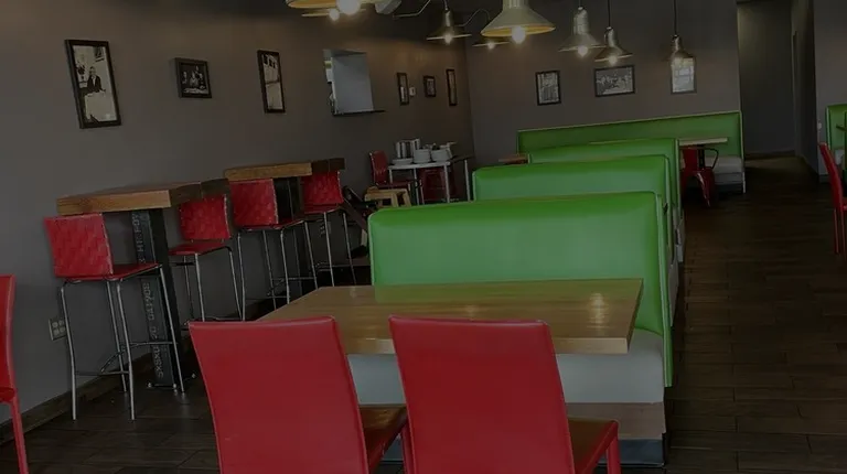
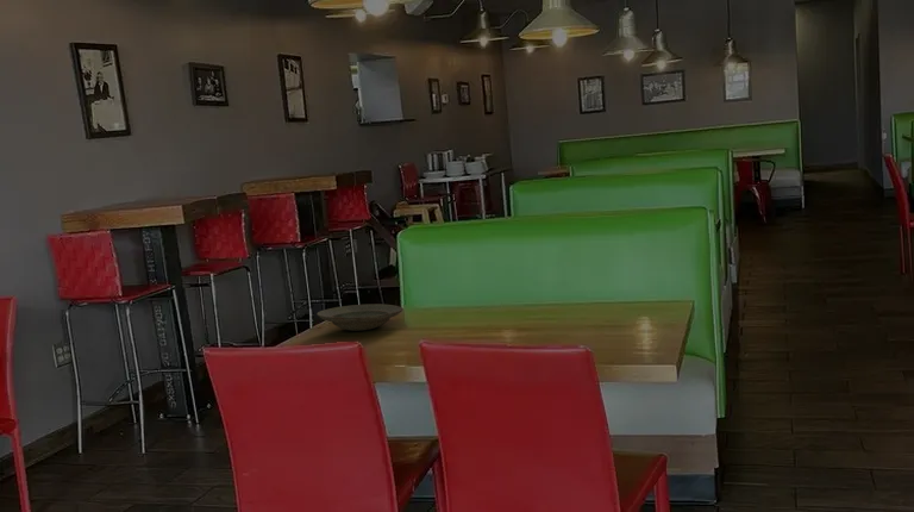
+ plate (361, 318)
